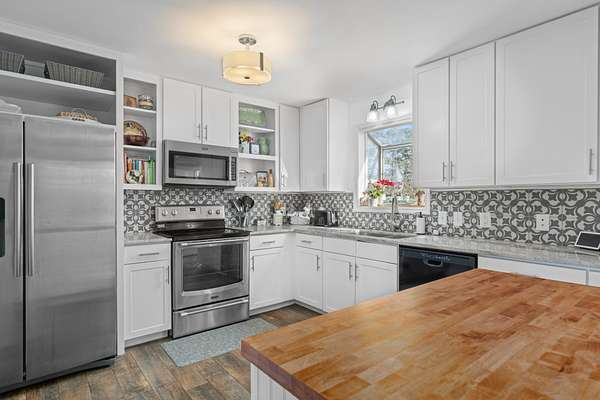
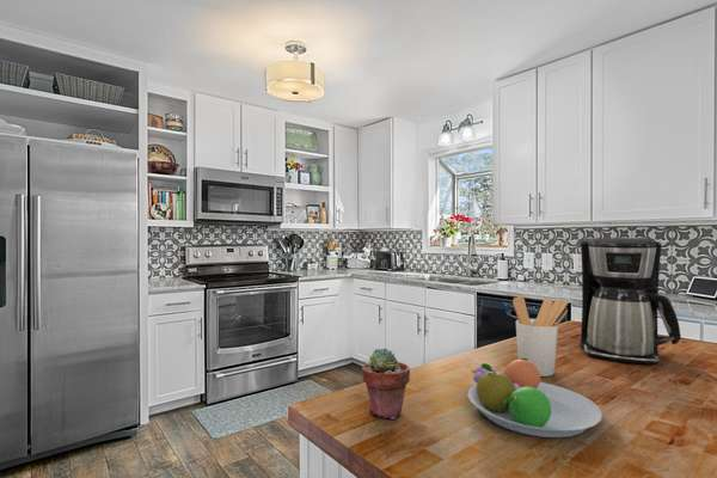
+ potted succulent (385, 379)
+ coffee maker (627, 294)
+ fruit bowl (527, 390)
+ utensil holder (541, 333)
